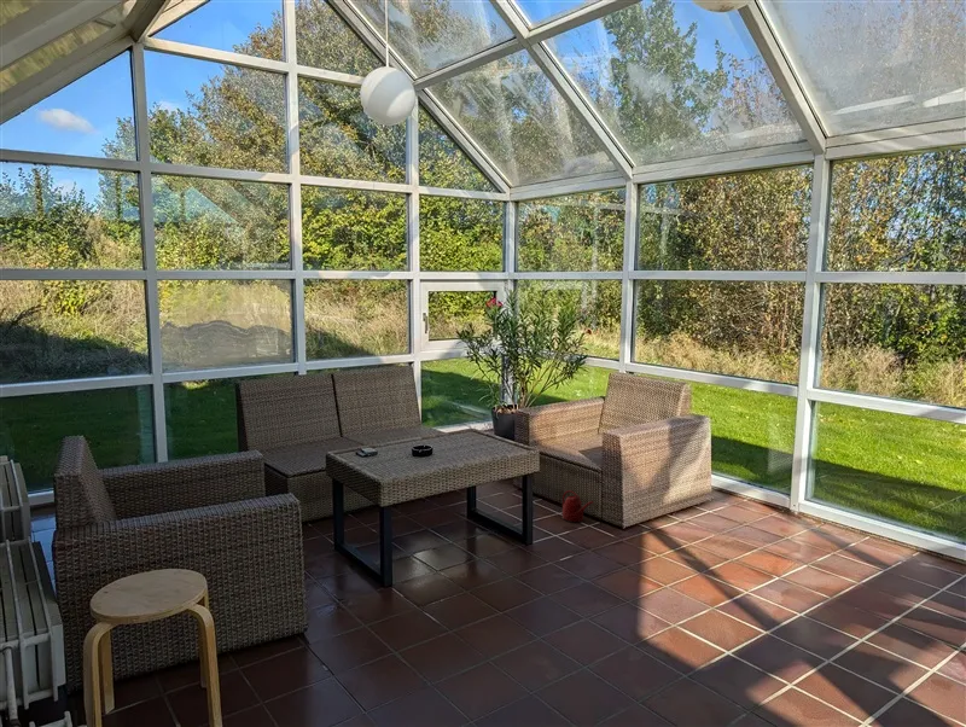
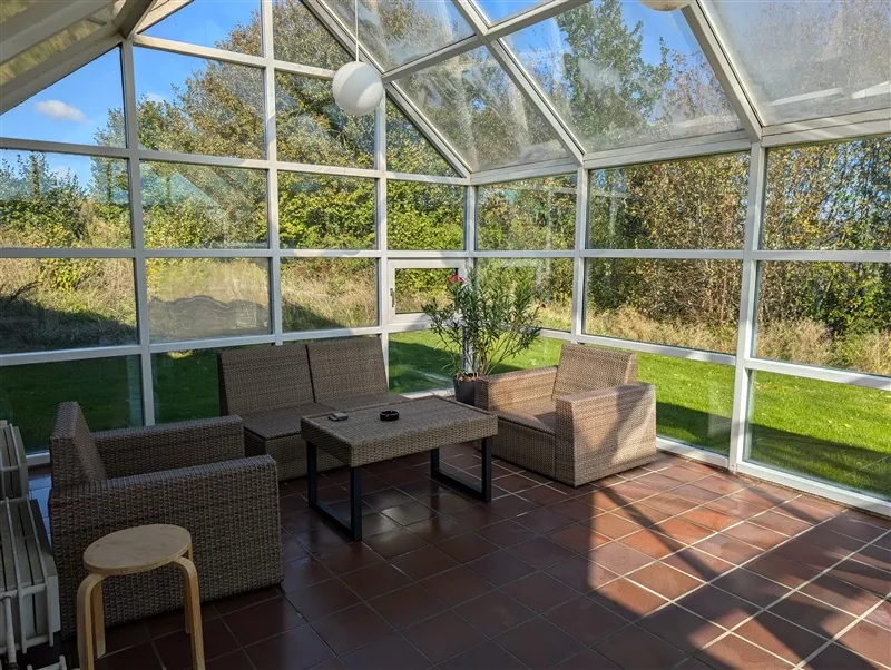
- watering can (577, 506)
